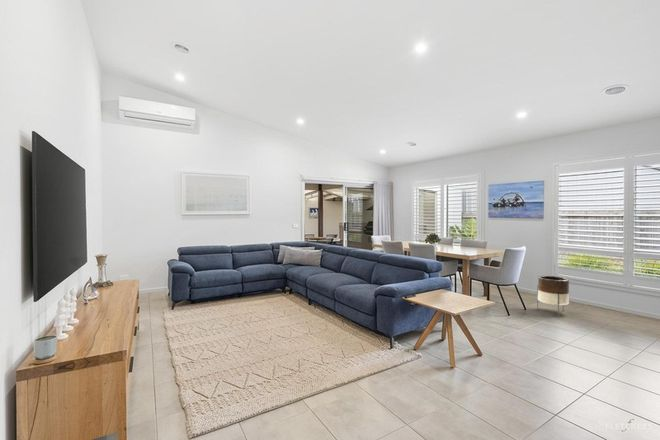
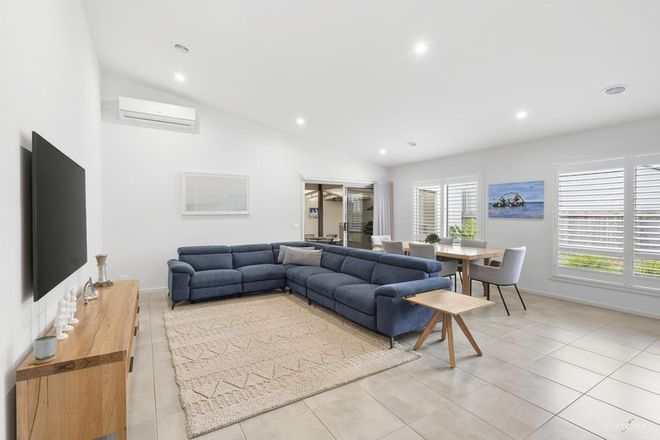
- planter (552, 295)
